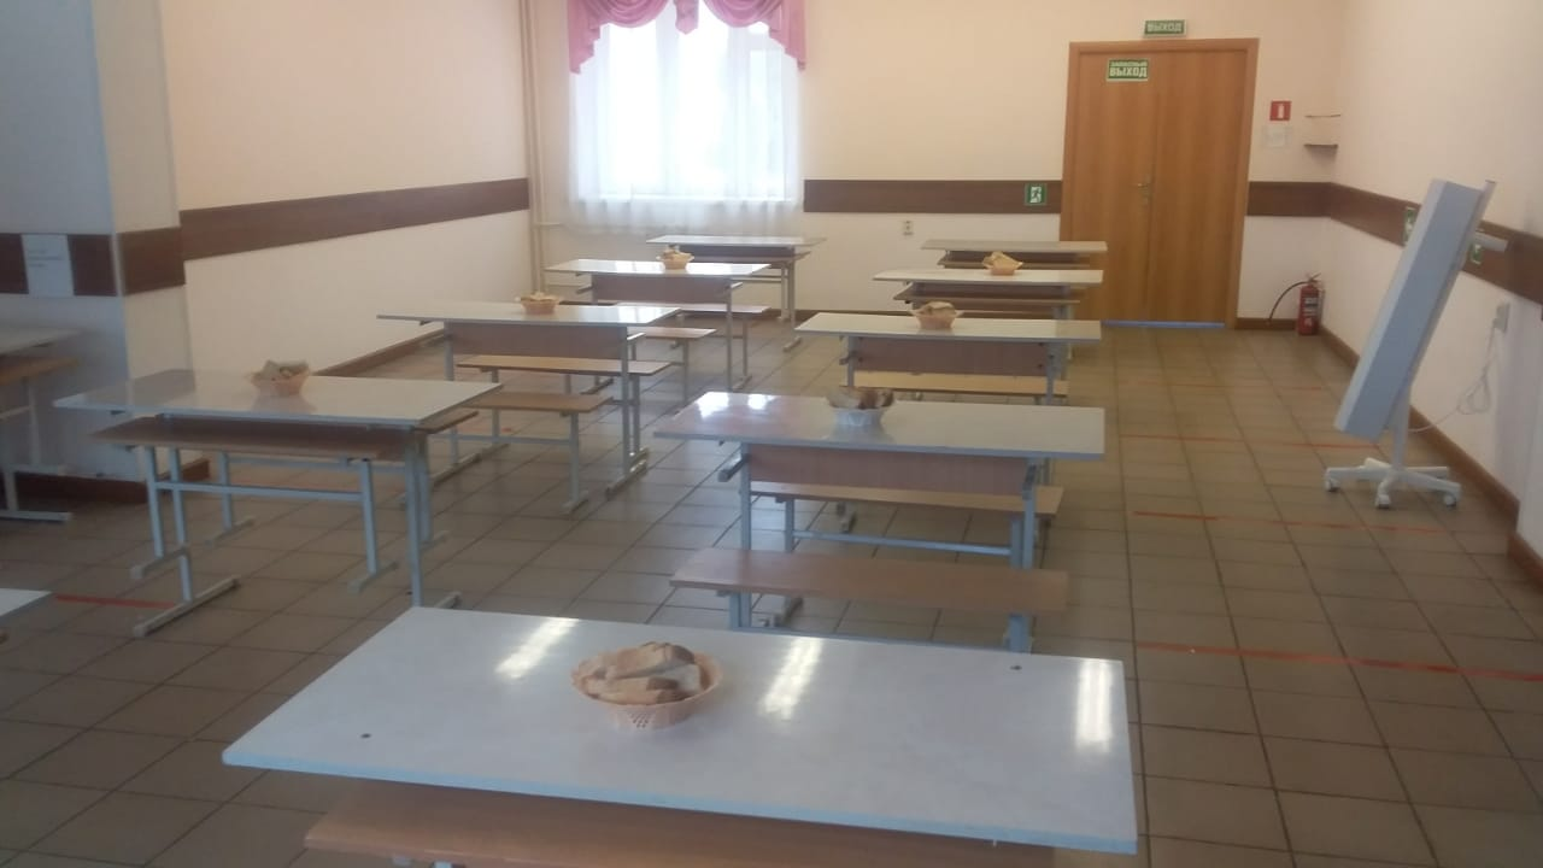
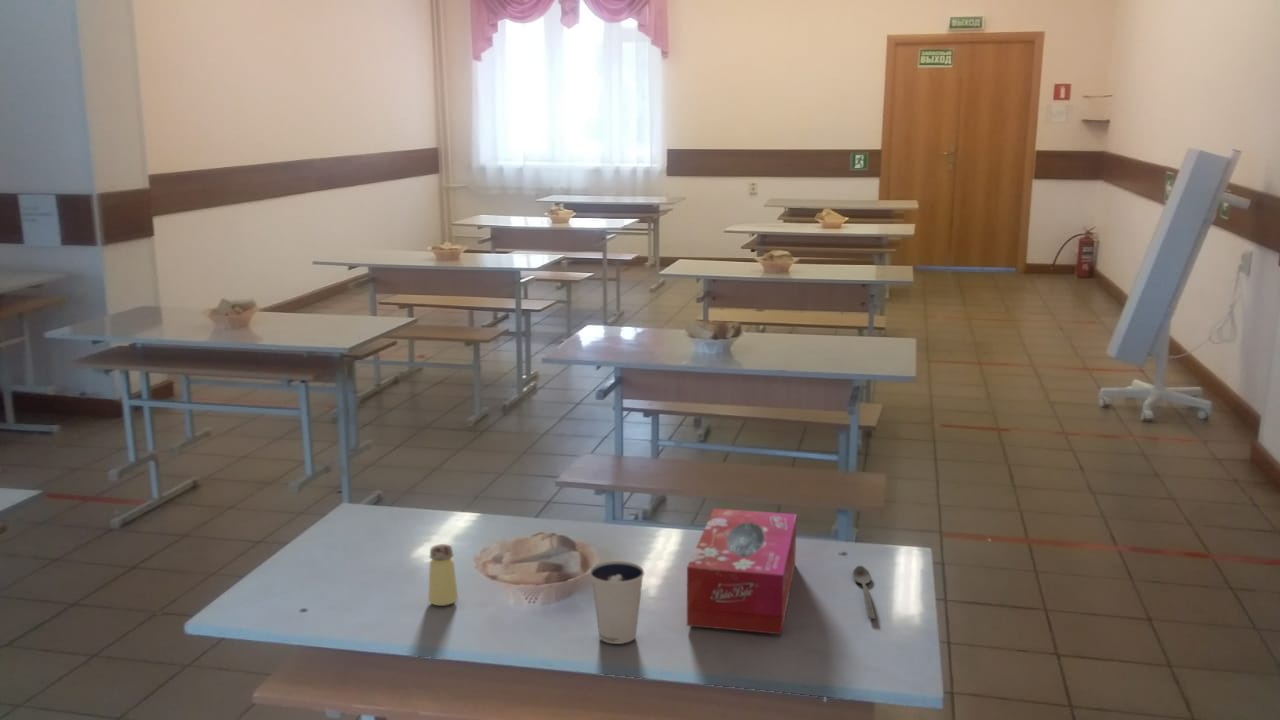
+ tissue box (744, 566)
+ saltshaker (442, 573)
+ spoon (865, 591)
+ dixie cup (617, 604)
